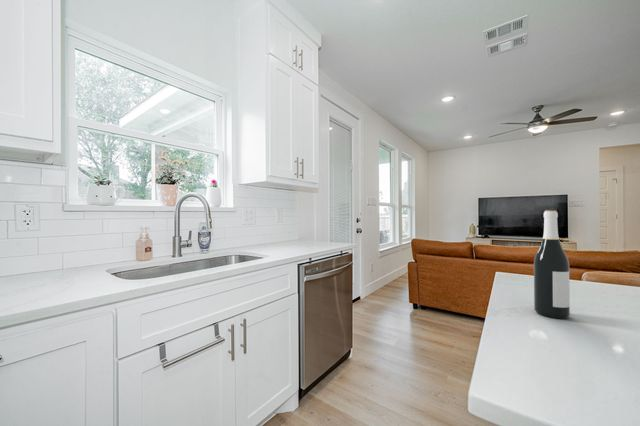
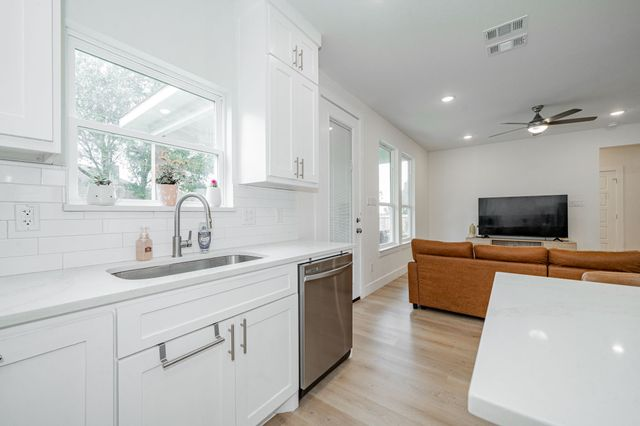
- wine bottle (551, 261)
